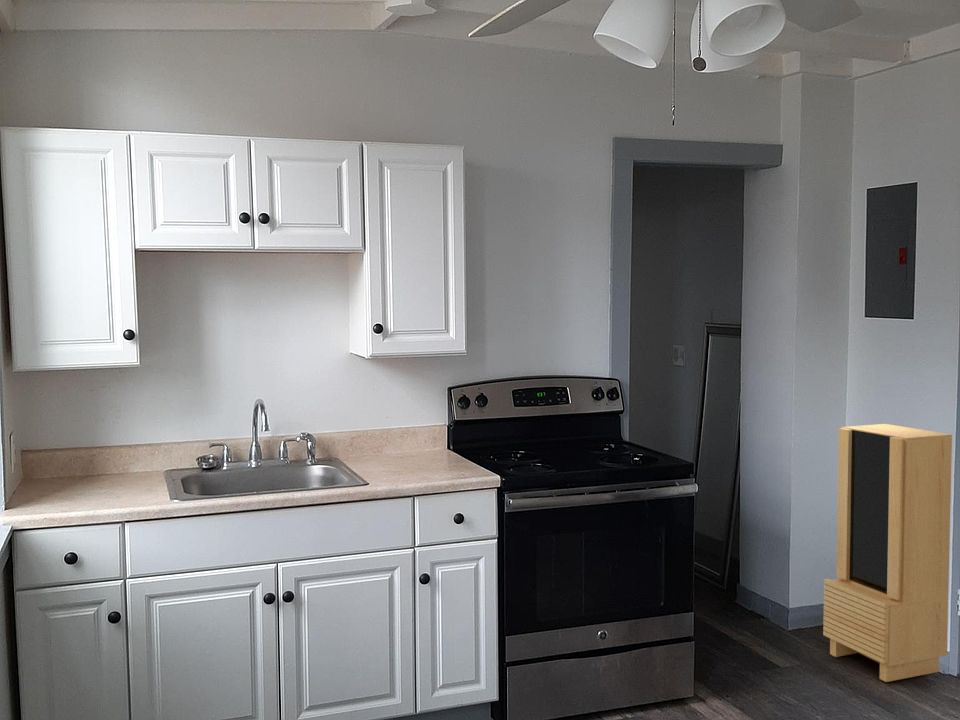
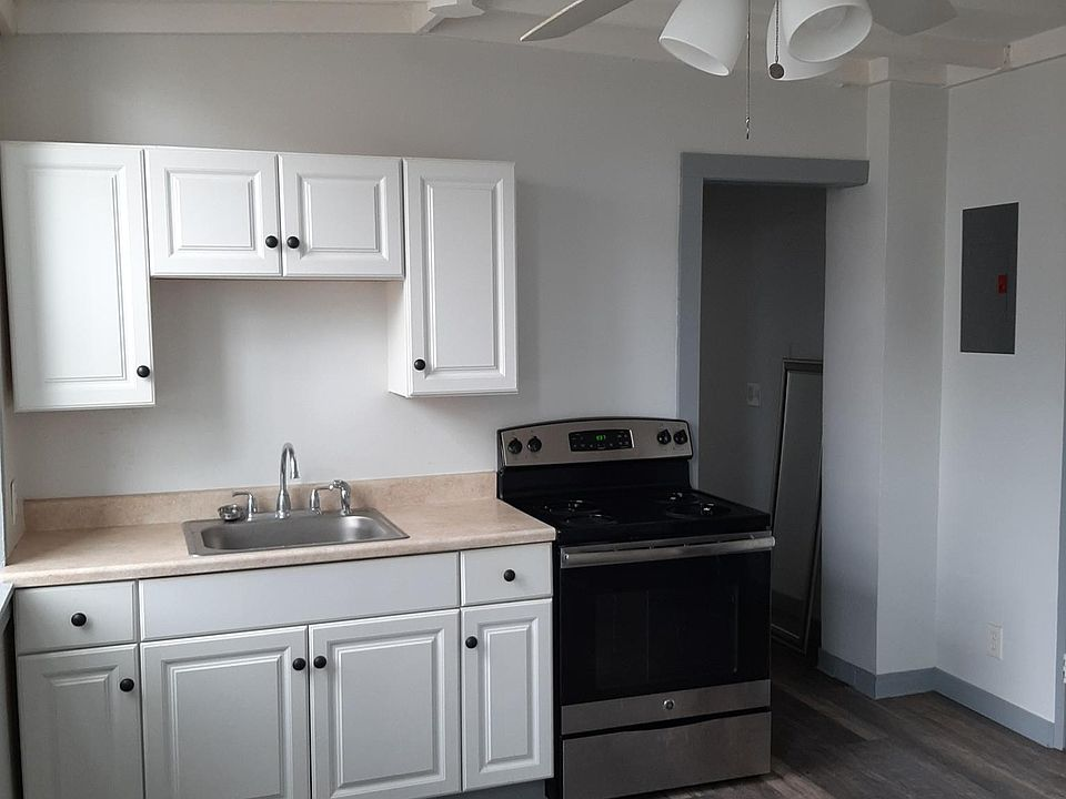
- storage cabinet (885, 547)
